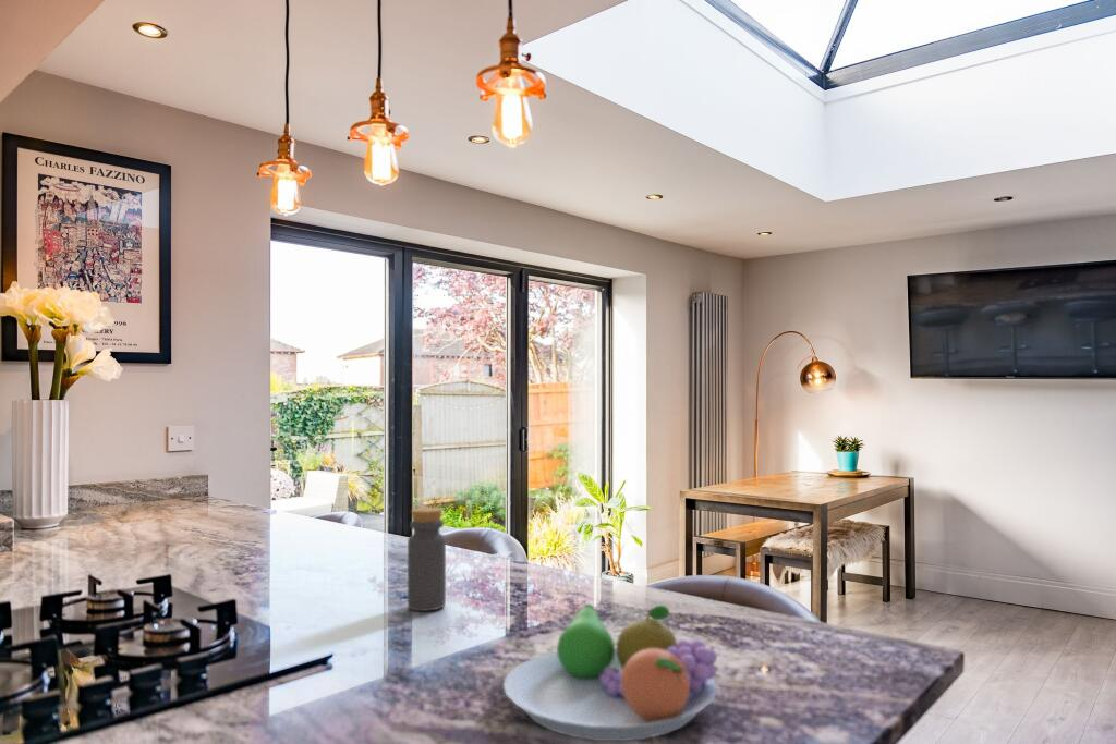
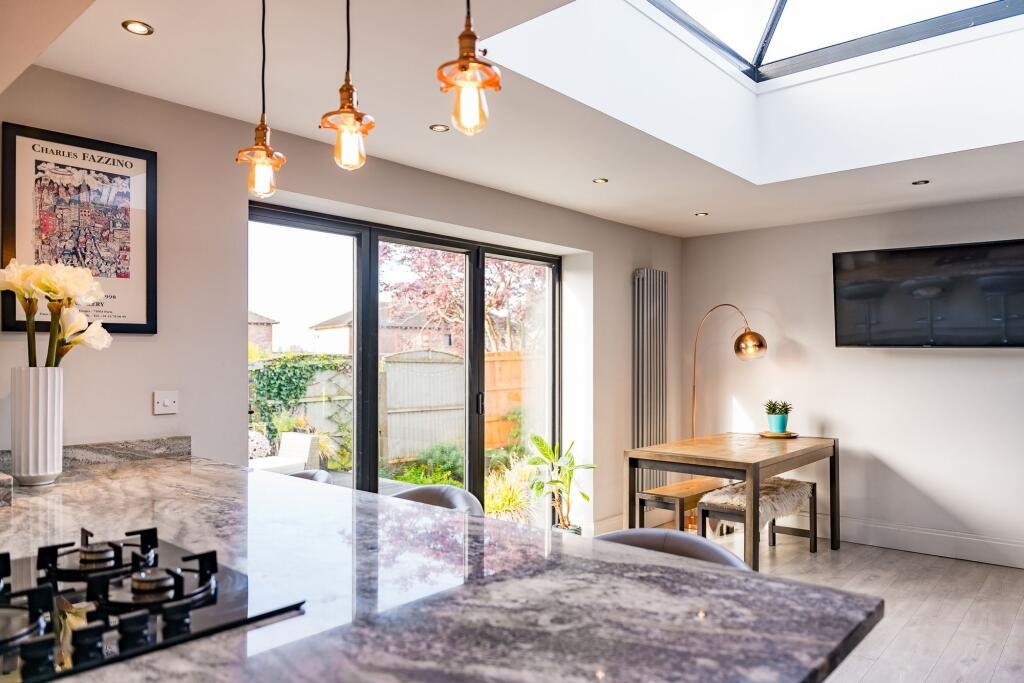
- fruit bowl (610, 658)
- bottle (426, 557)
